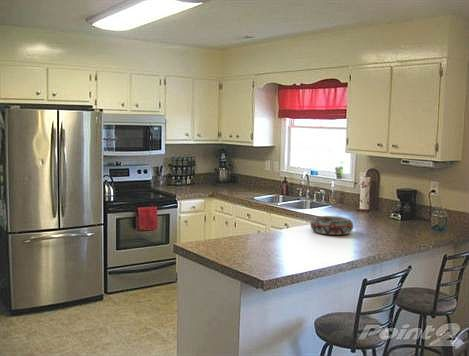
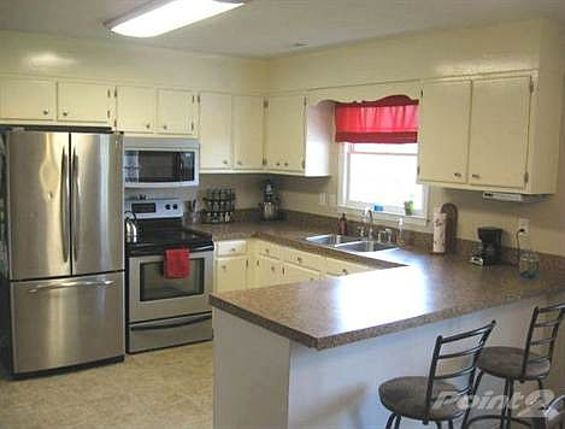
- decorative bowl (331, 225)
